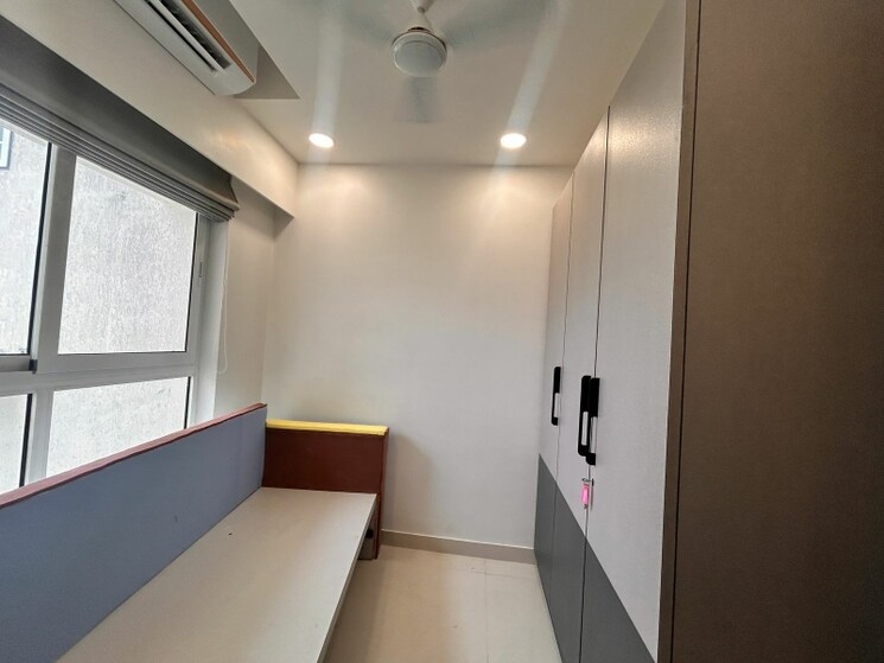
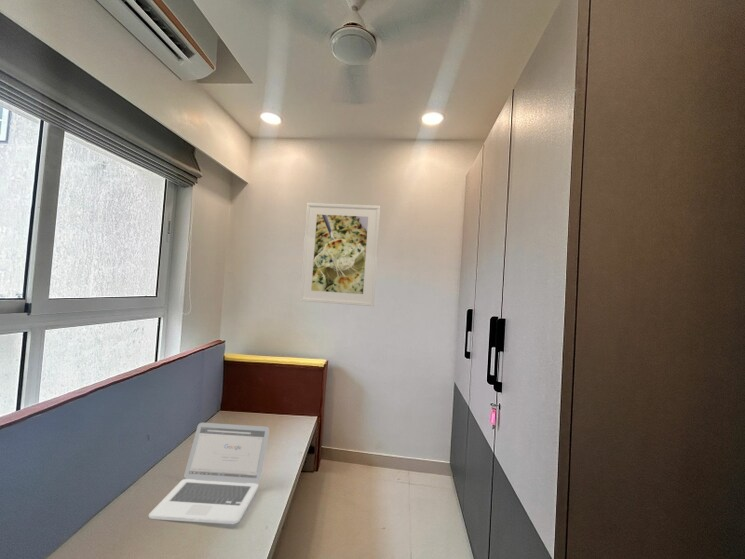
+ laptop (215, 467)
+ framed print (339, 253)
